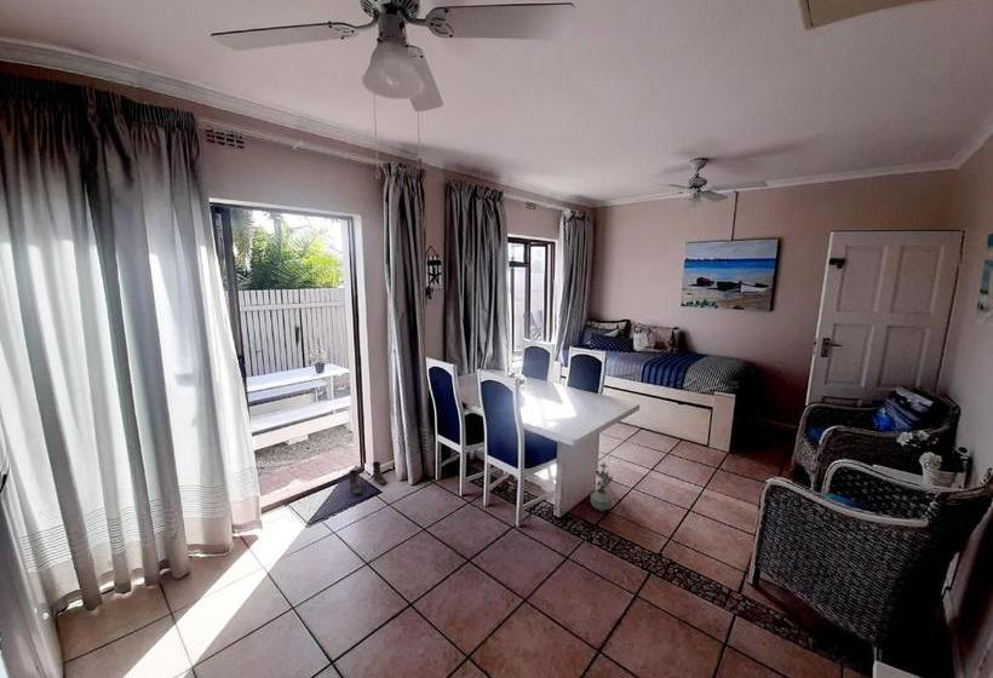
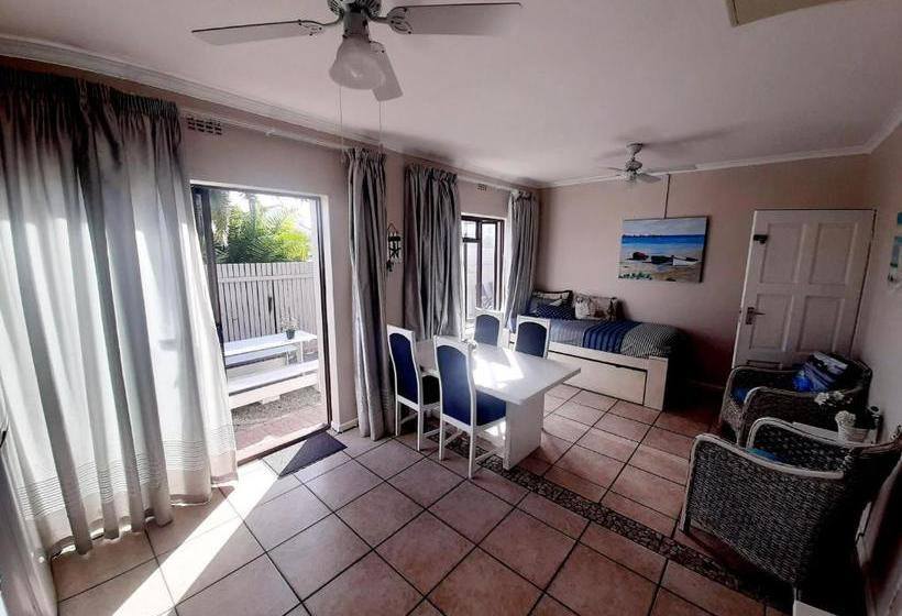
- potted plant (603, 485)
- boots (373, 477)
